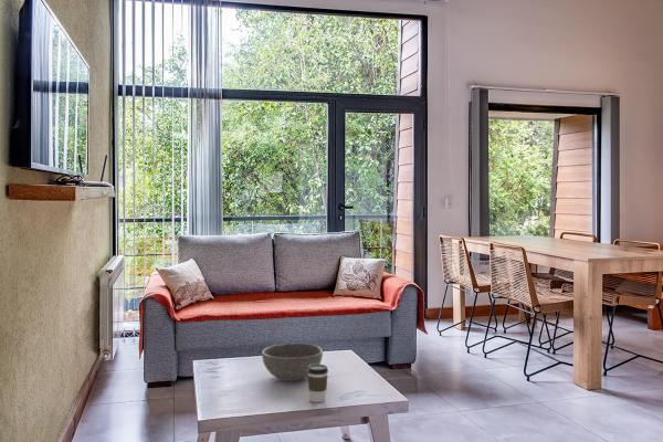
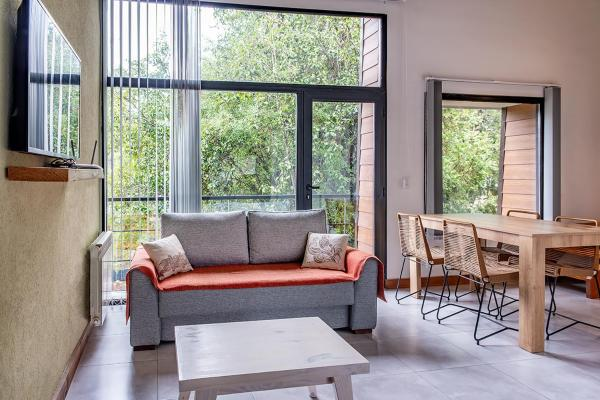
- coffee cup (317, 382)
- bowl (292, 364)
